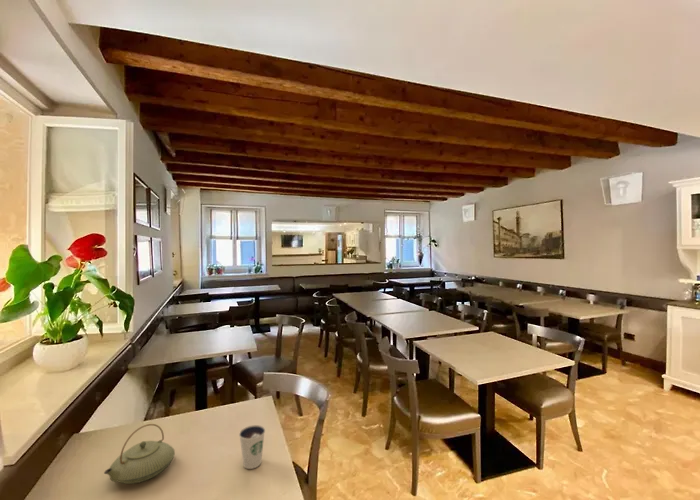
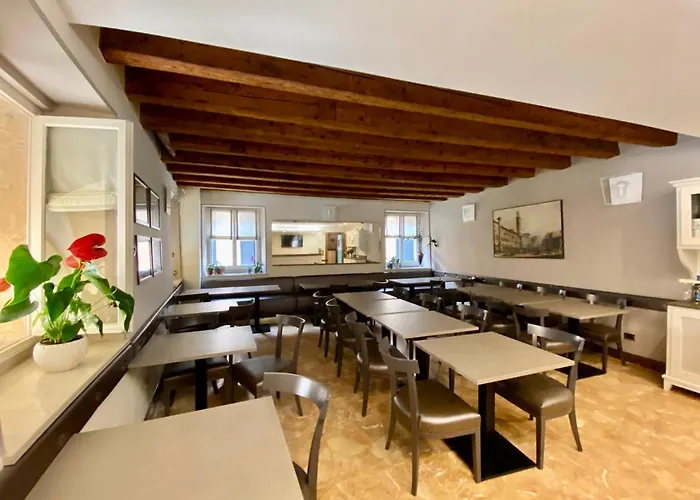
- teapot (139, 450)
- dixie cup (252, 447)
